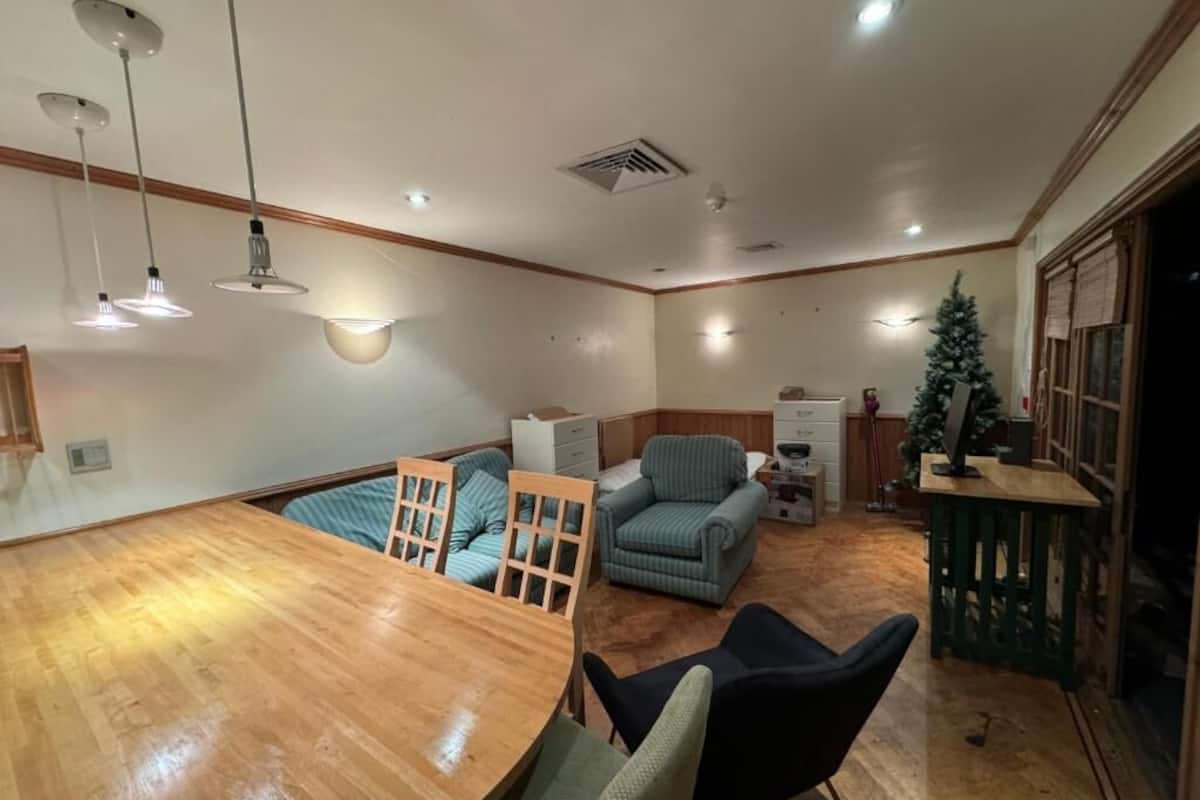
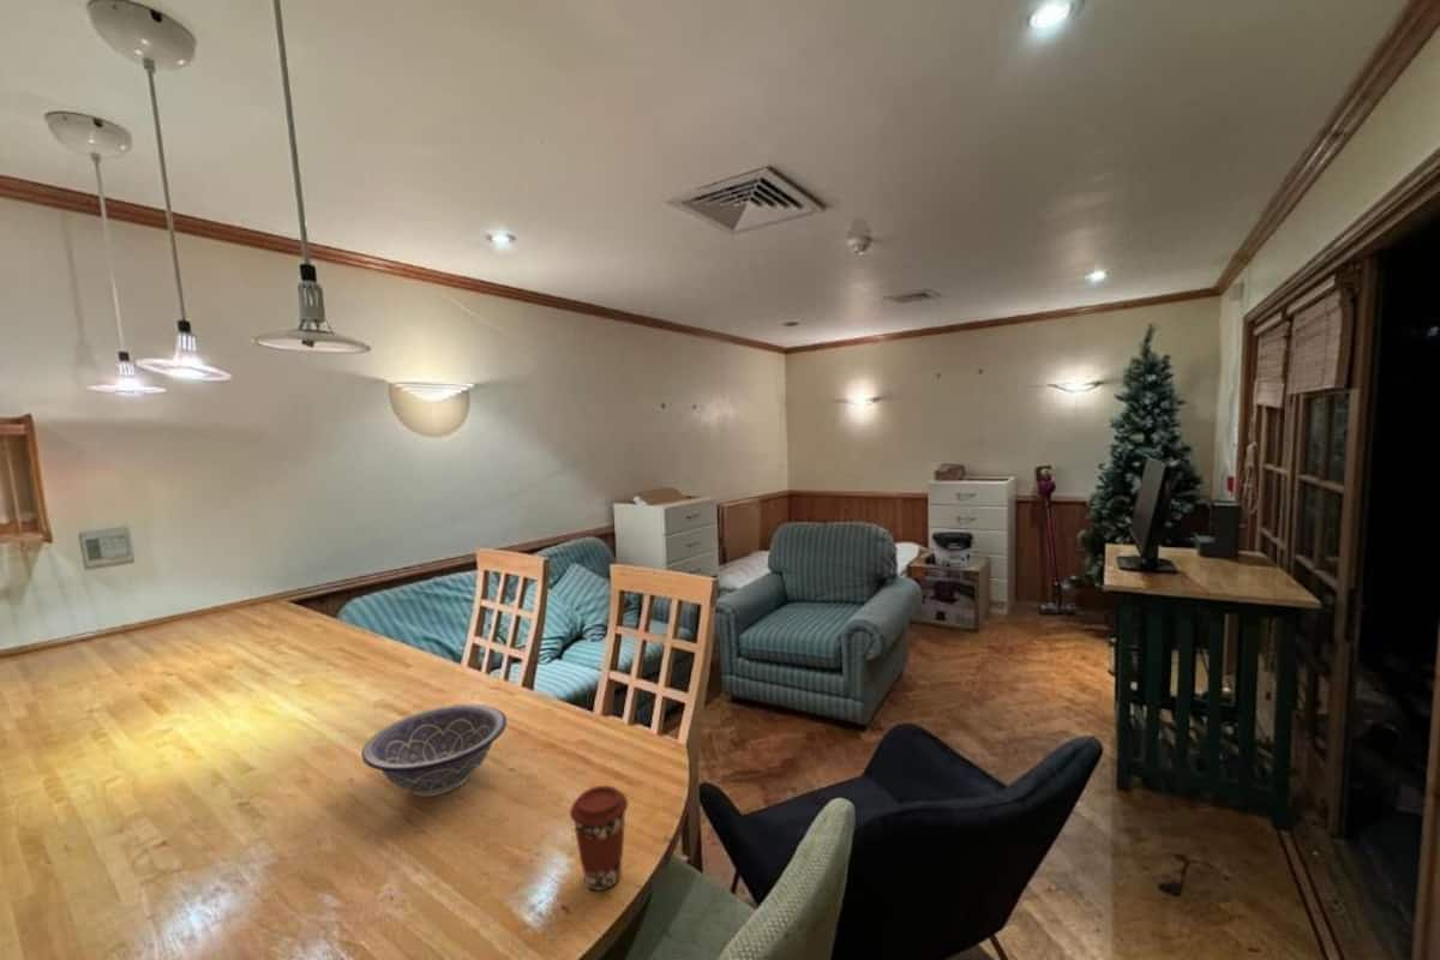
+ coffee cup (600, 838)
+ decorative bowl (439, 756)
